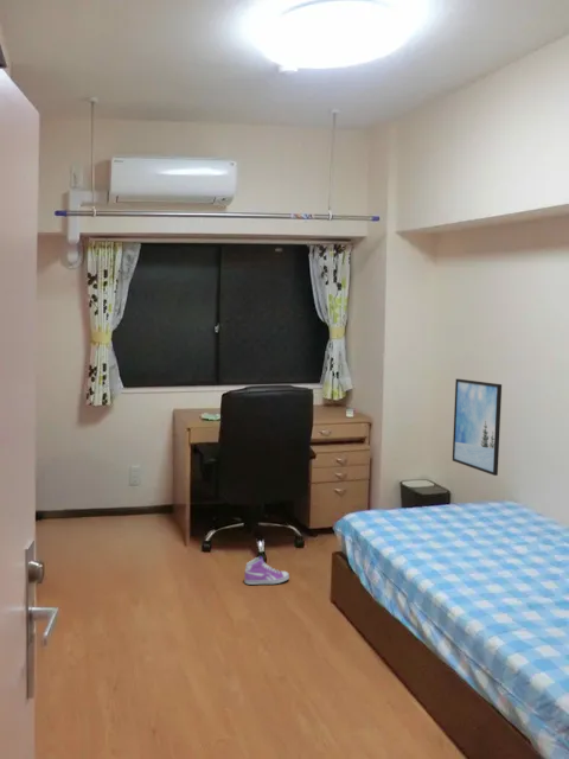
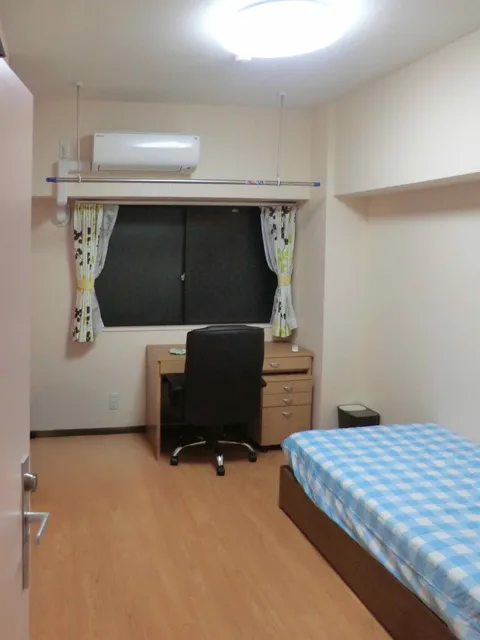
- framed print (475, 425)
- sneaker (267, 569)
